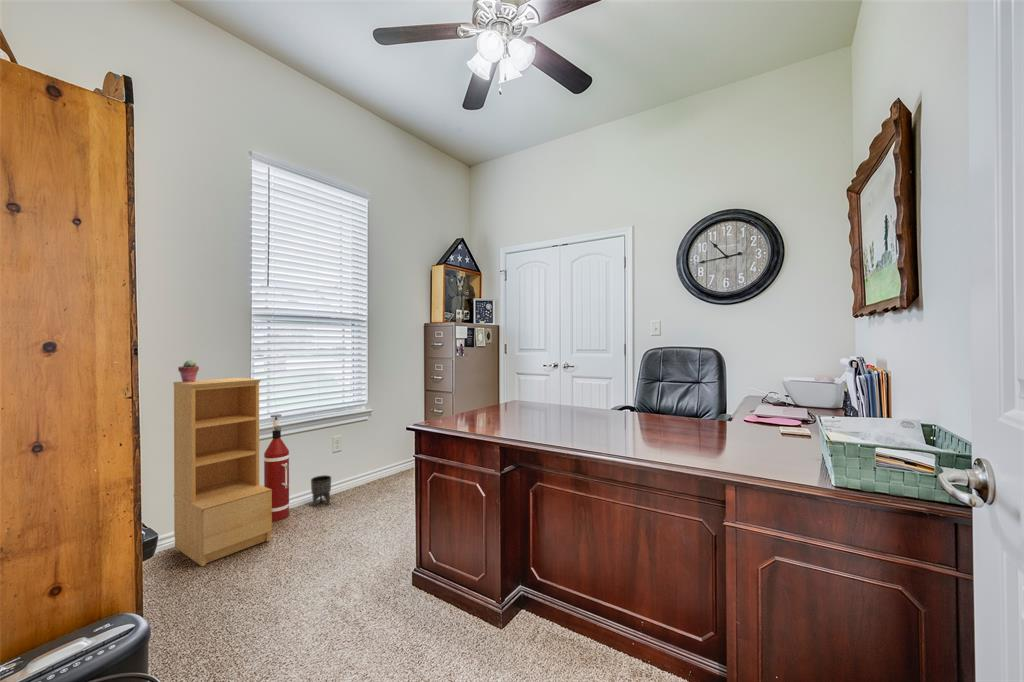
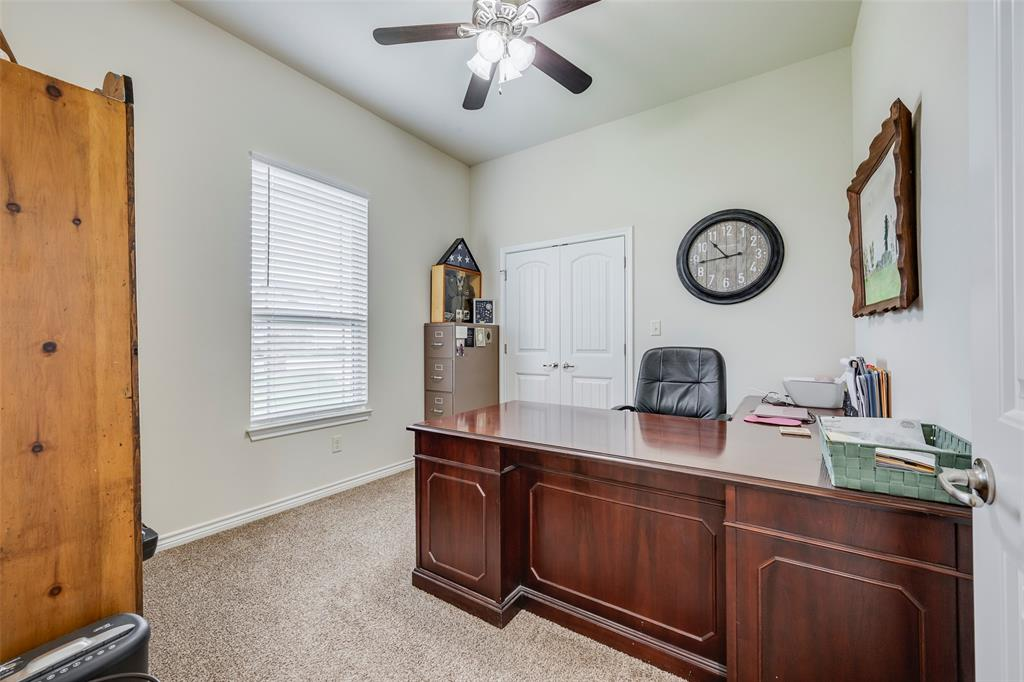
- fire extinguisher (279, 466)
- bookshelf (223, 462)
- planter (321, 491)
- potted succulent (188, 370)
